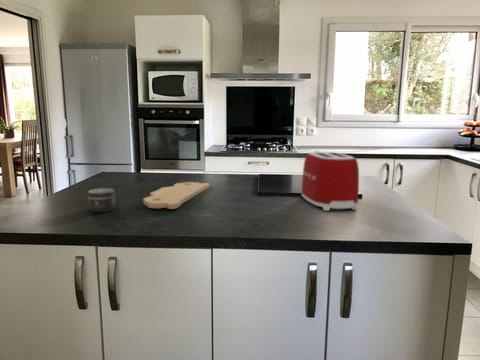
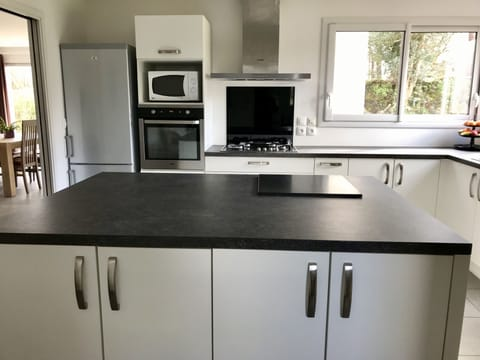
- jar (101, 200)
- cutting board (175, 193)
- toaster (328, 178)
